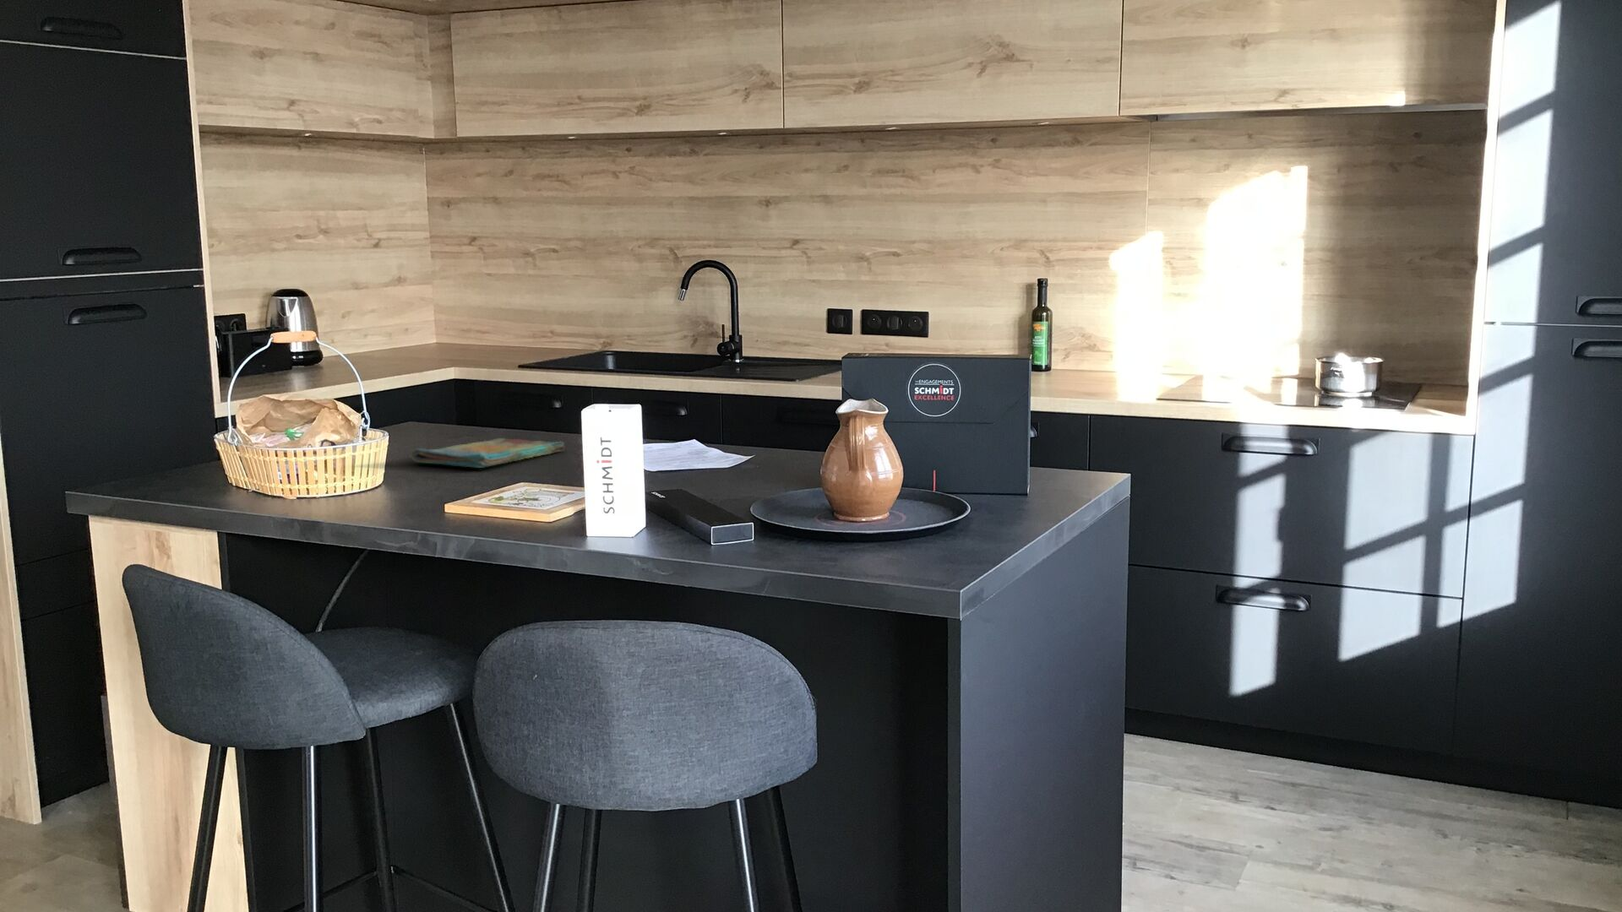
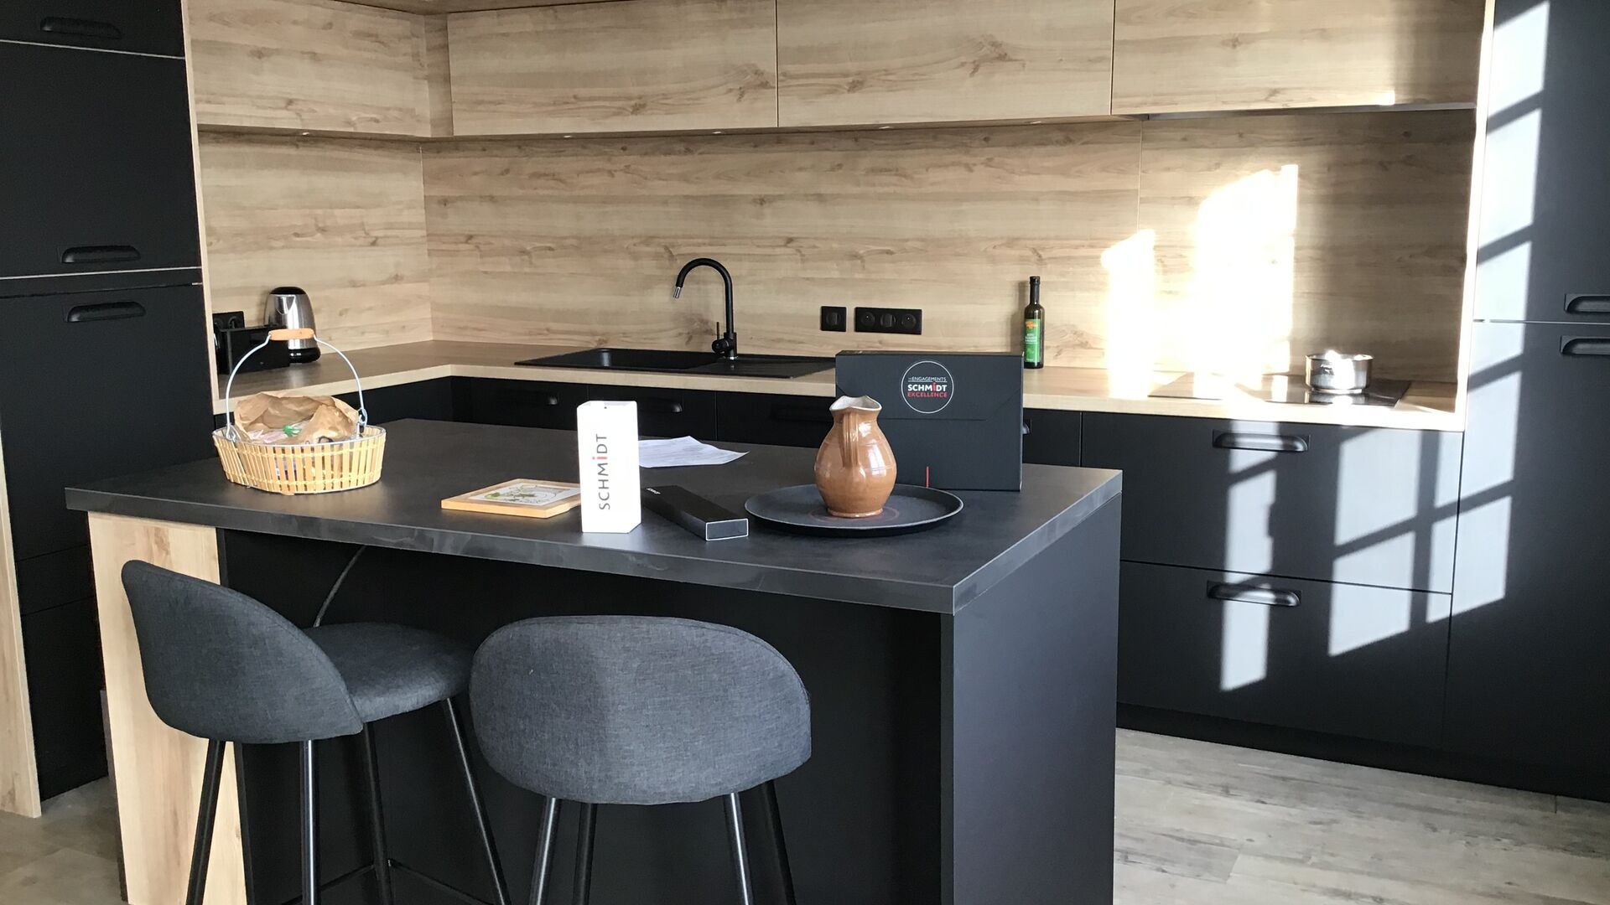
- dish towel (489, 450)
